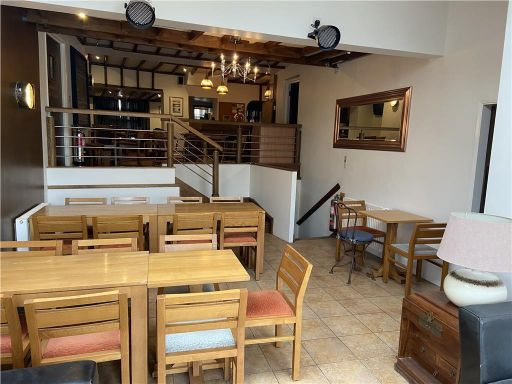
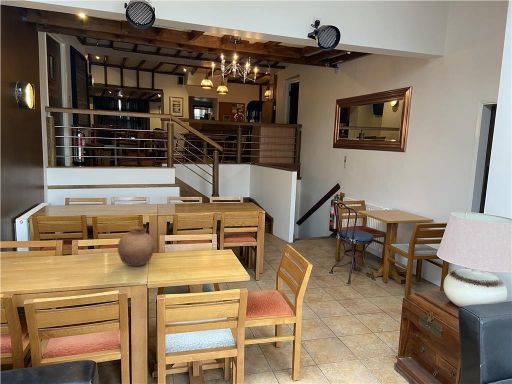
+ pottery (136, 246)
